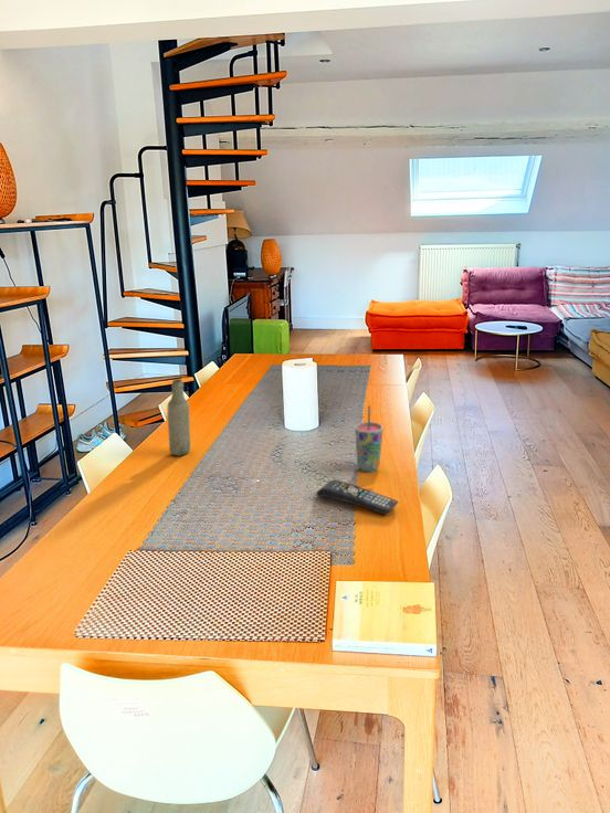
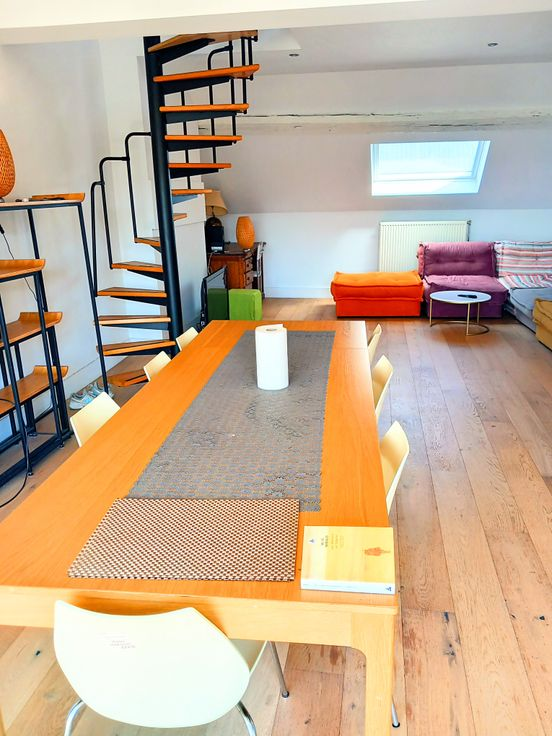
- remote control (356, 496)
- bottle (178, 416)
- cup (368, 437)
